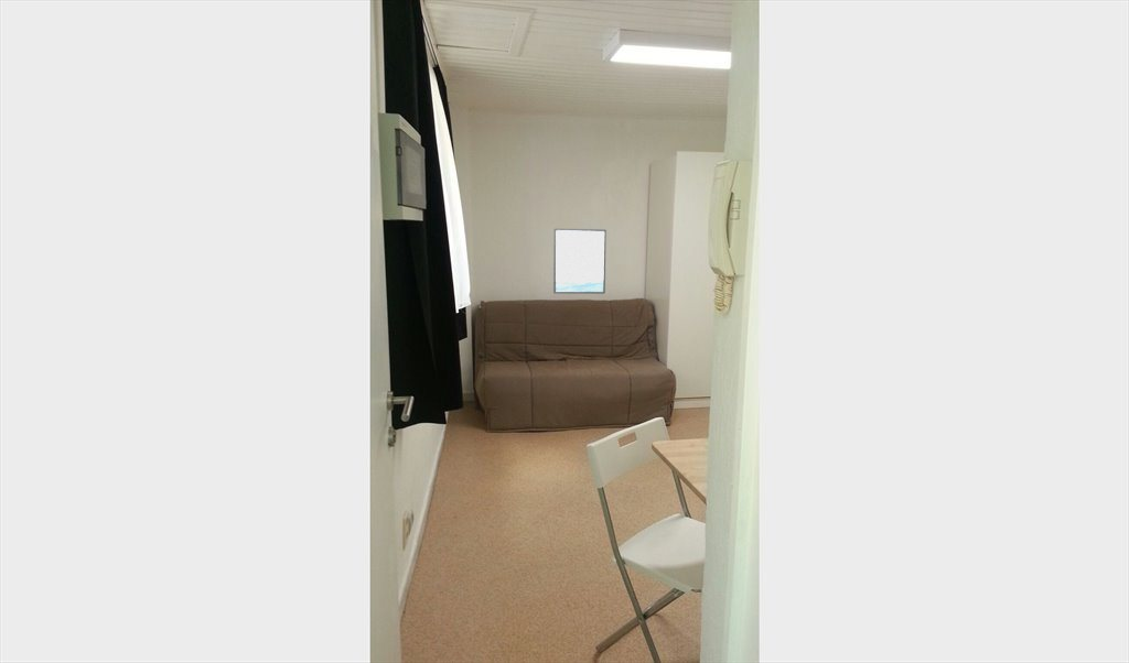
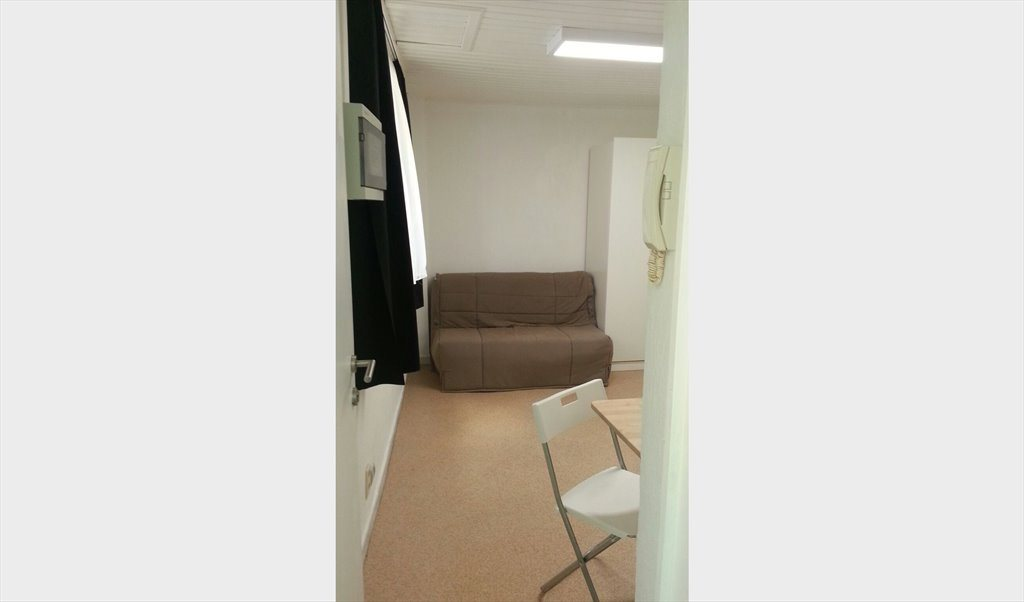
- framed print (579, 261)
